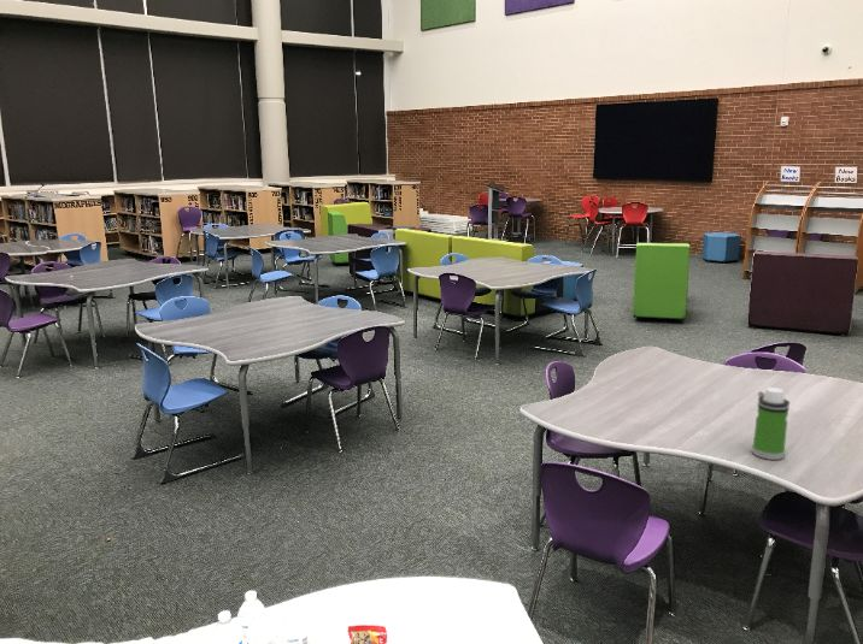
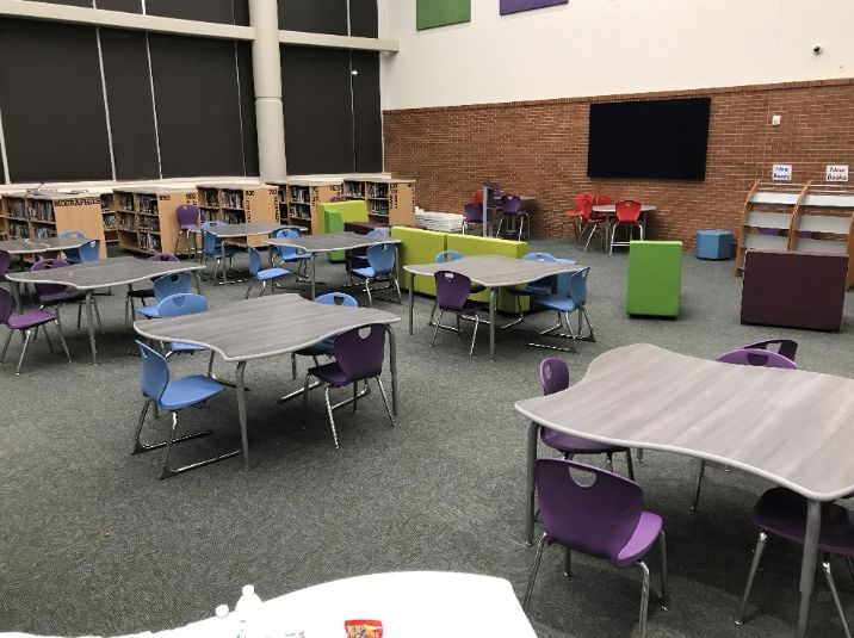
- water bottle (770, 421)
